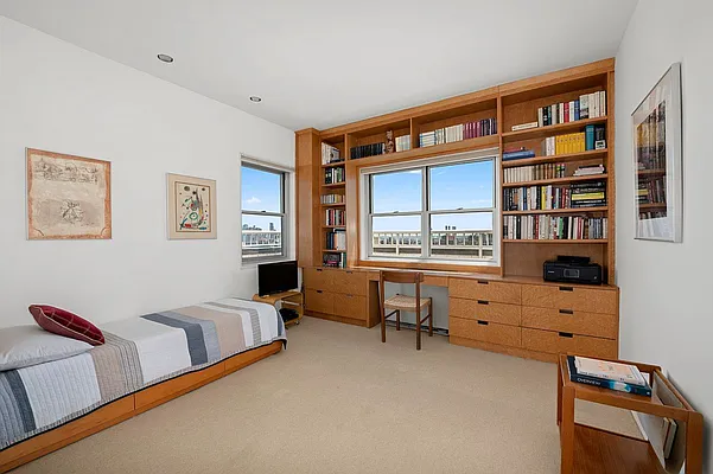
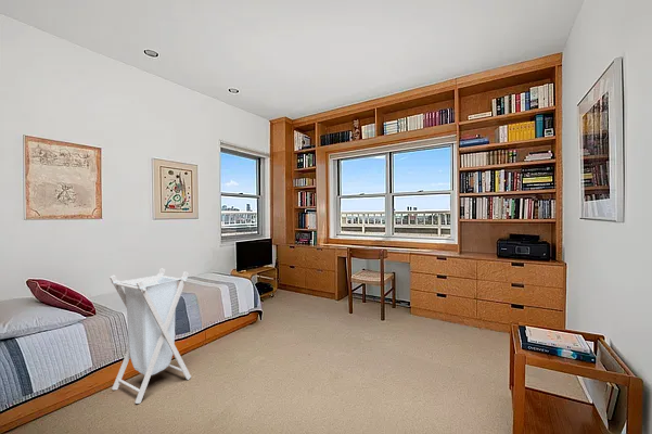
+ laundry hamper (151, 329)
